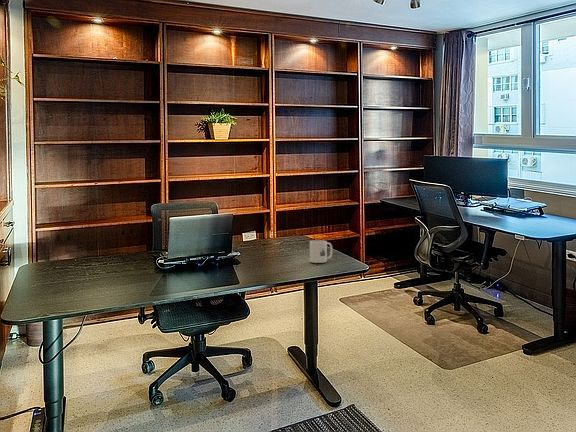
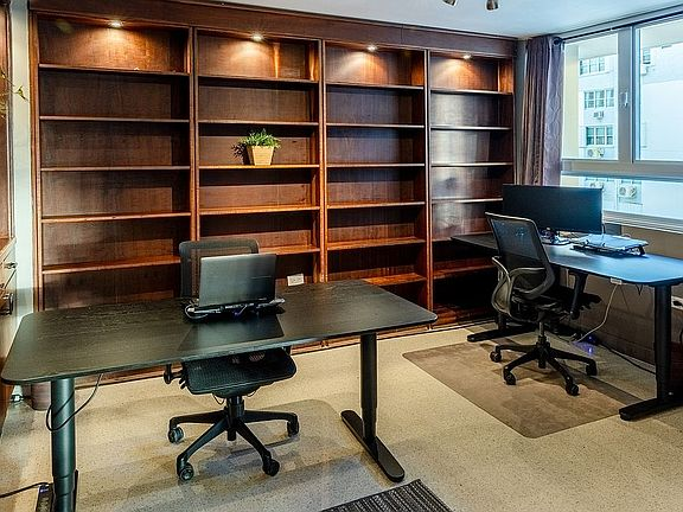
- mug (321, 251)
